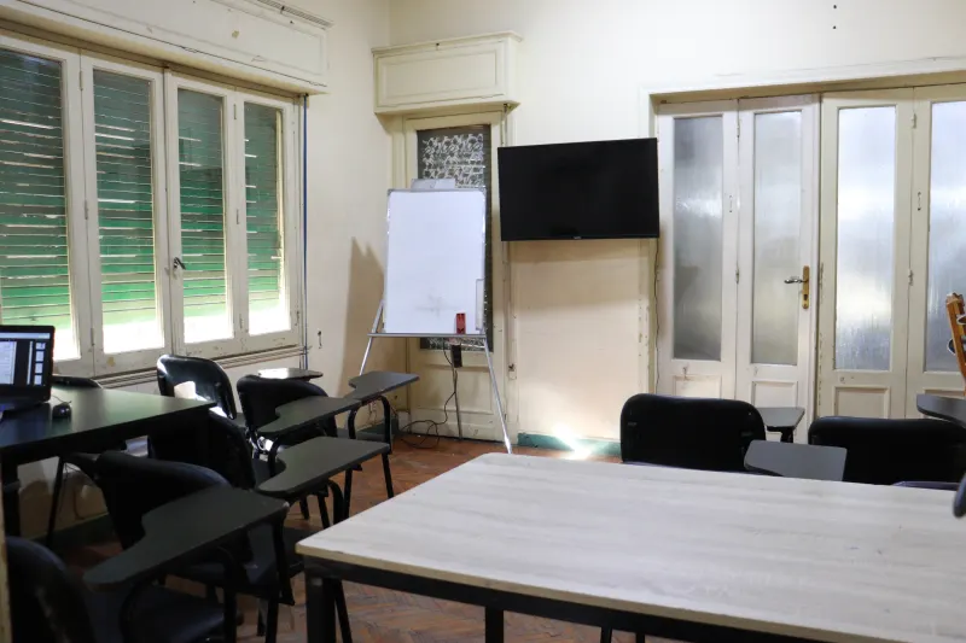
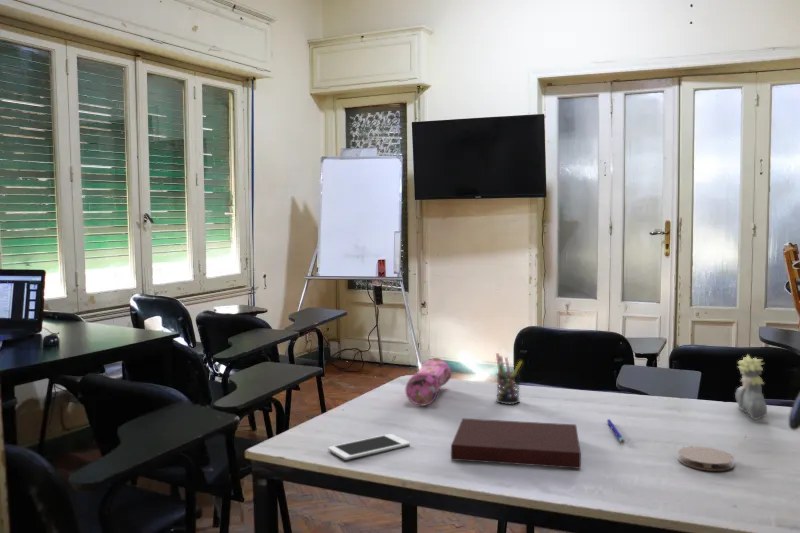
+ pencil case (429, 380)
+ bust sculpture (750, 385)
+ notebook (516, 441)
+ cell phone (369, 446)
+ pen holder (505, 378)
+ pen (615, 430)
+ coaster (705, 458)
